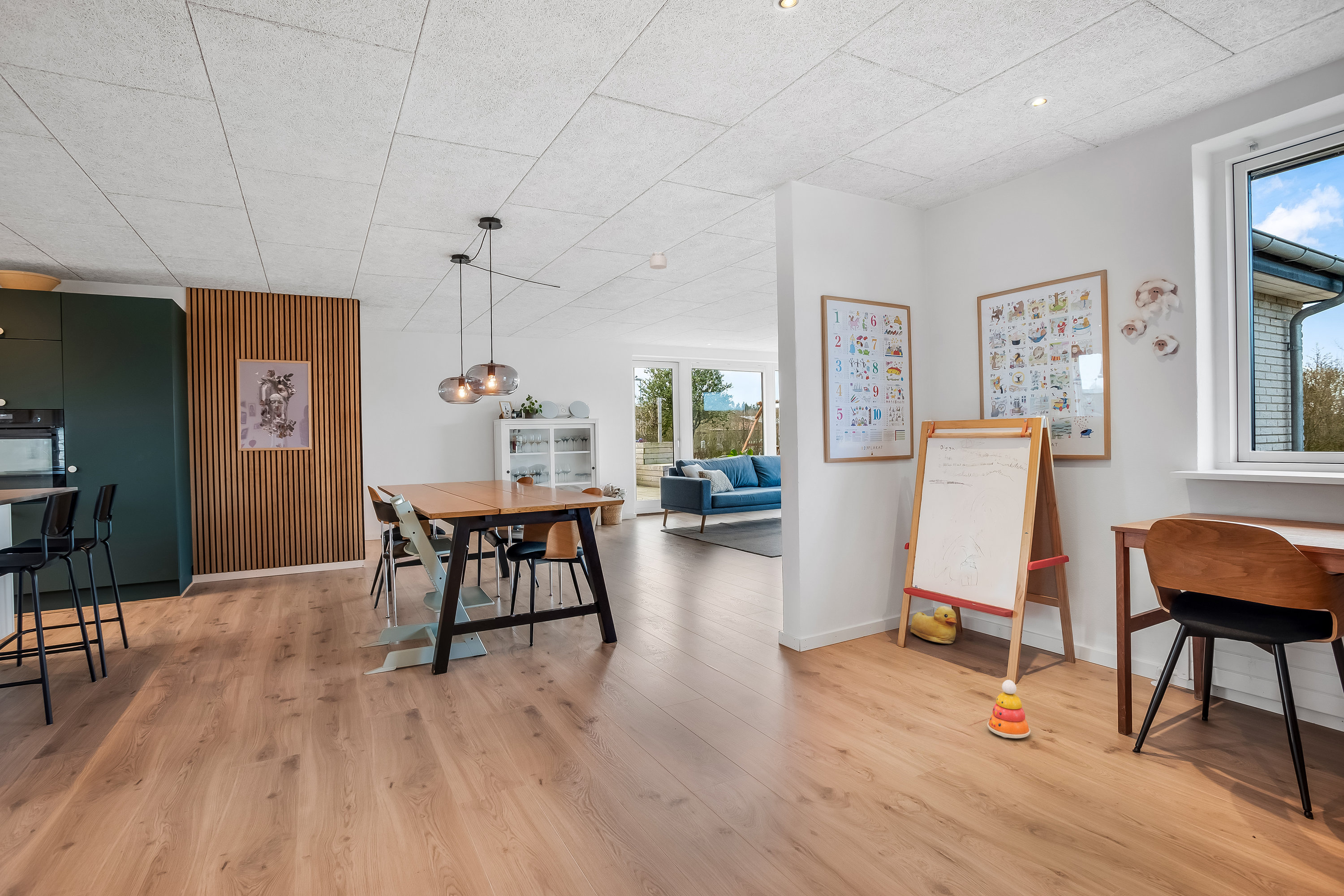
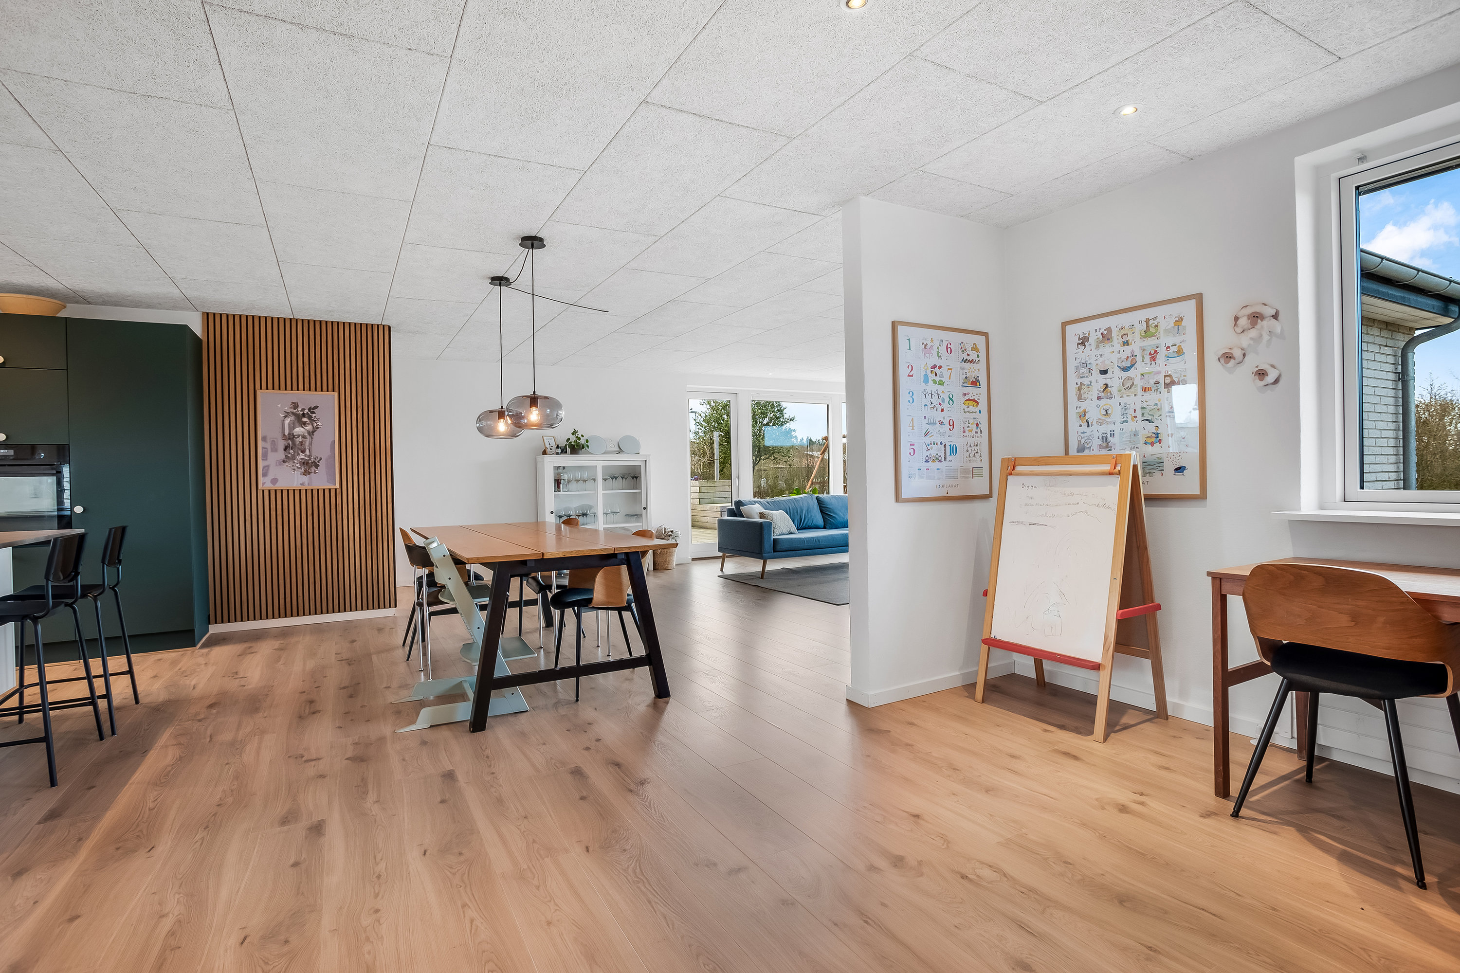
- smoke detector (658, 260)
- stacking toy (1008, 706)
- rubber duck (931, 620)
